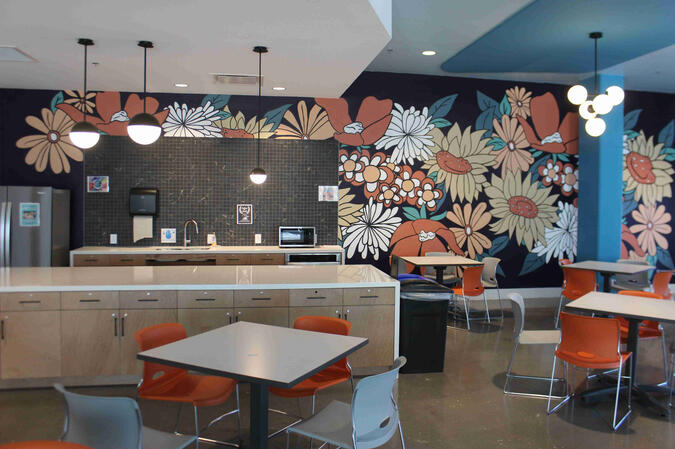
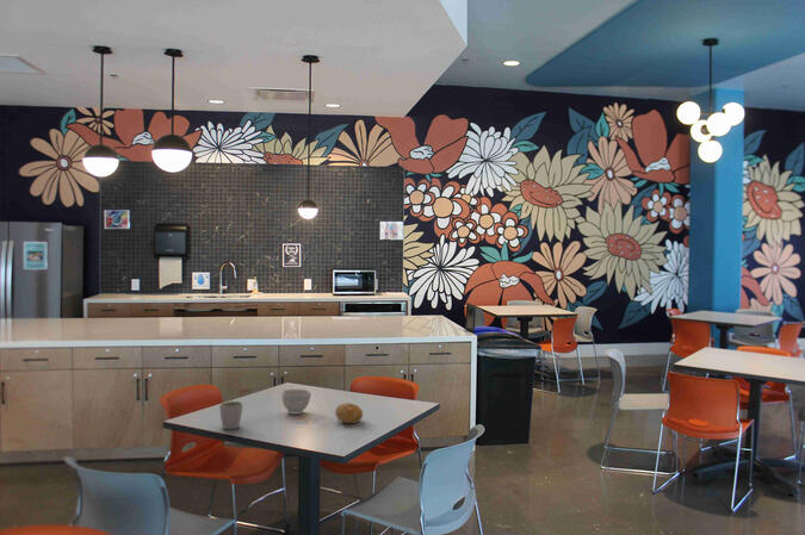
+ mug (231, 413)
+ bowl (296, 402)
+ fruit (348, 412)
